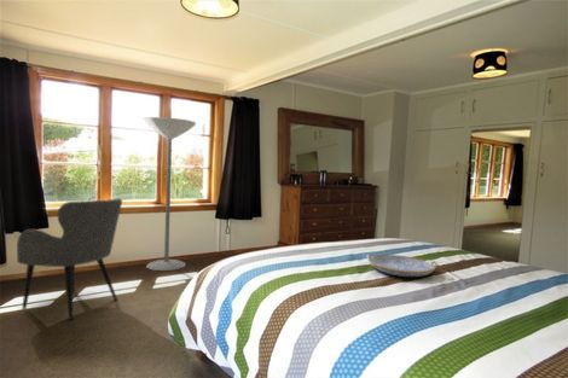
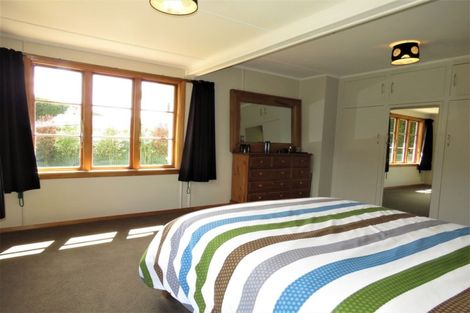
- serving tray (400, 263)
- floor lamp (168, 193)
- armchair (71, 250)
